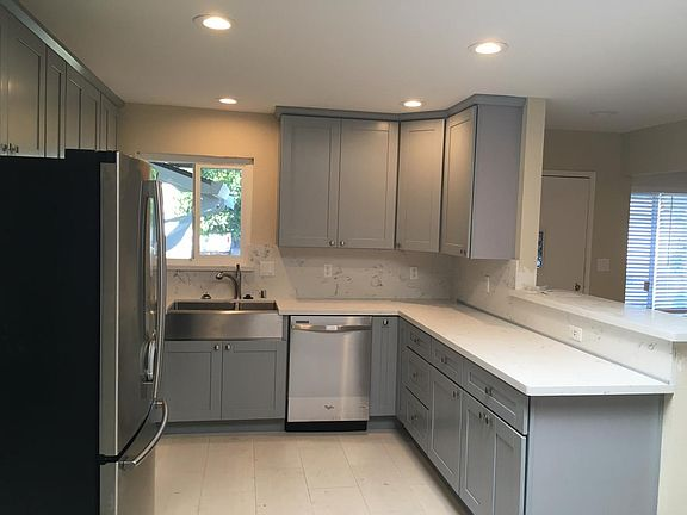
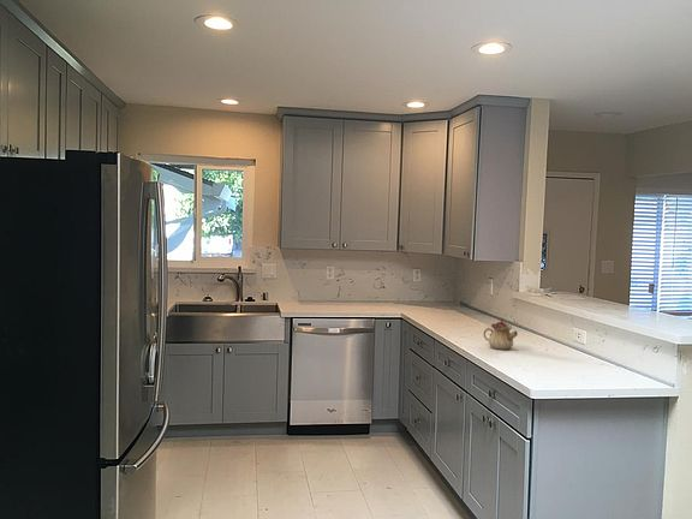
+ teapot (500, 333)
